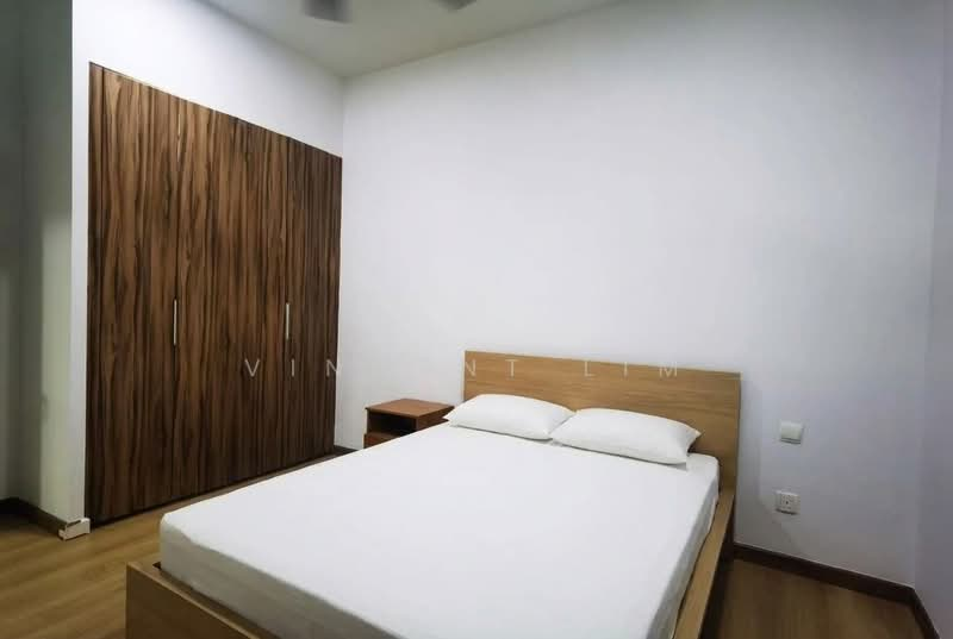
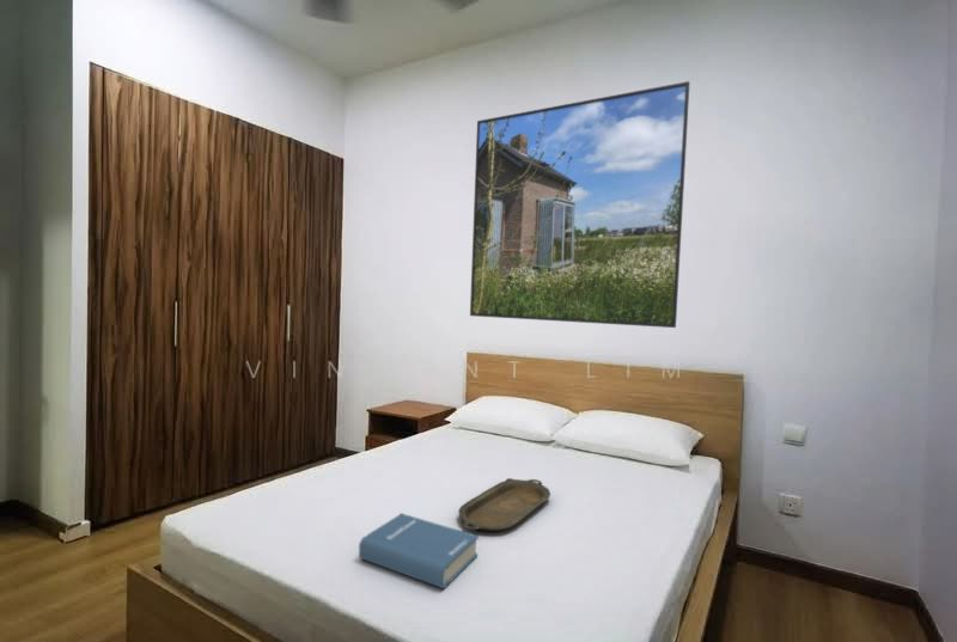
+ serving tray (506, 505)
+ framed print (566, 213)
+ hardback book (419, 548)
